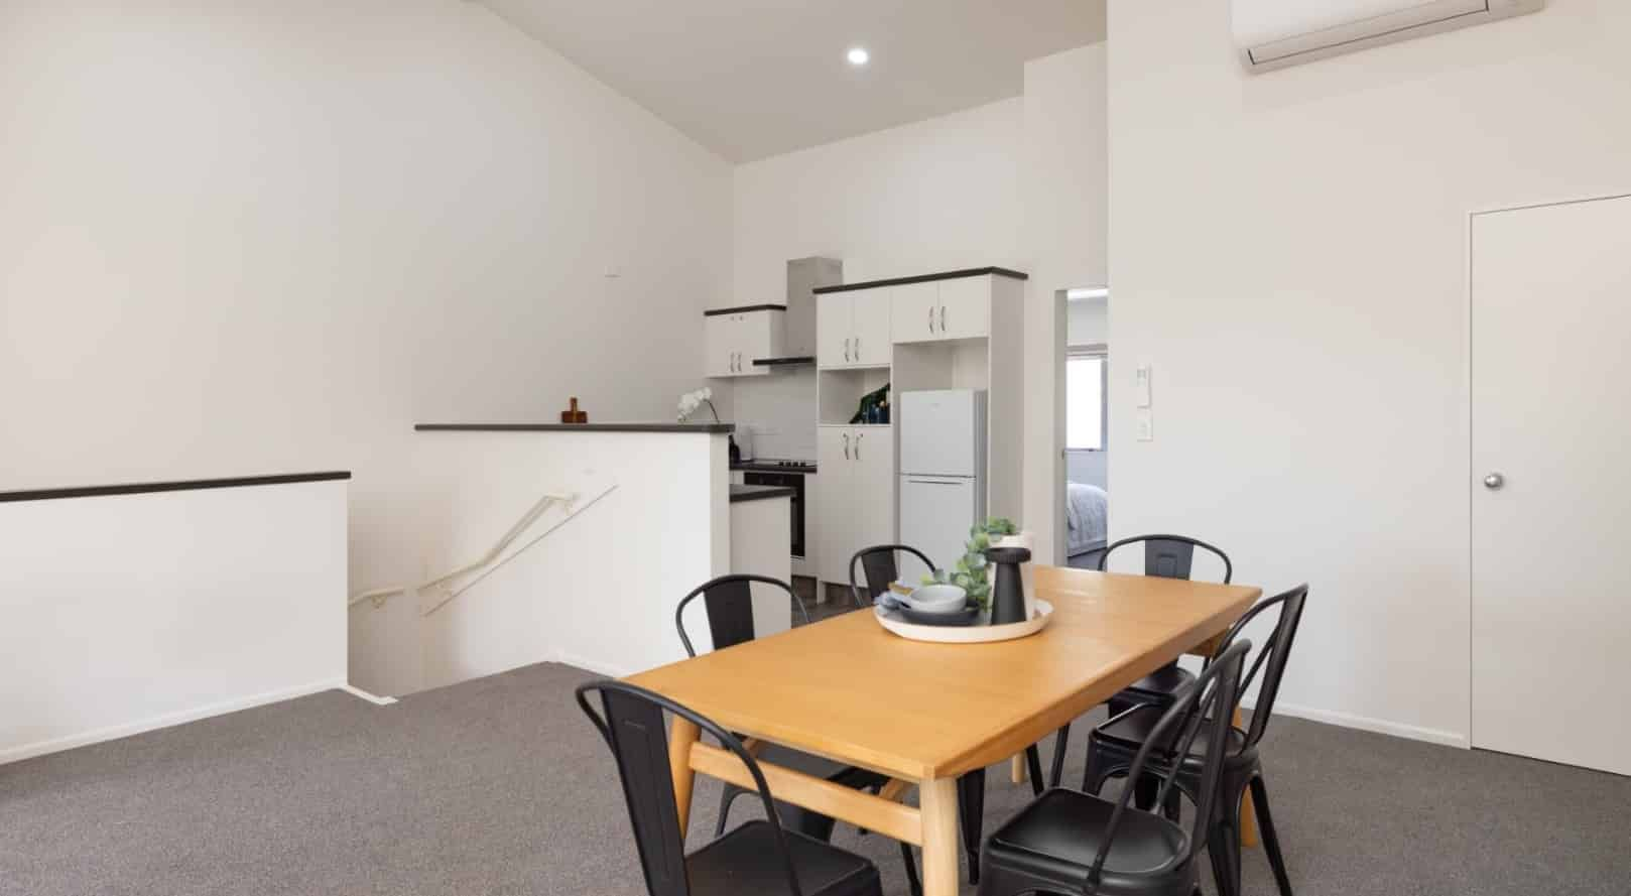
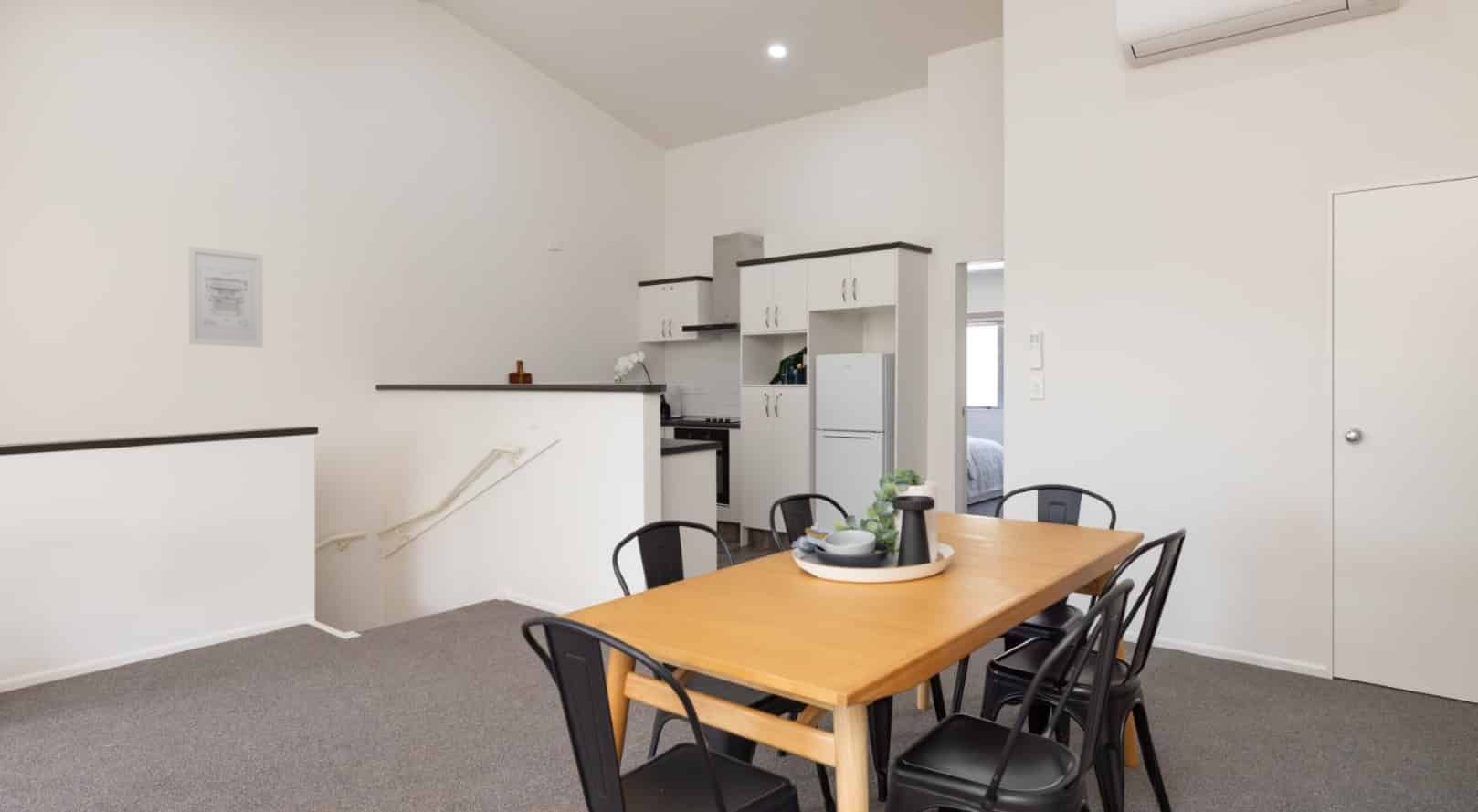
+ wall art (227, 298)
